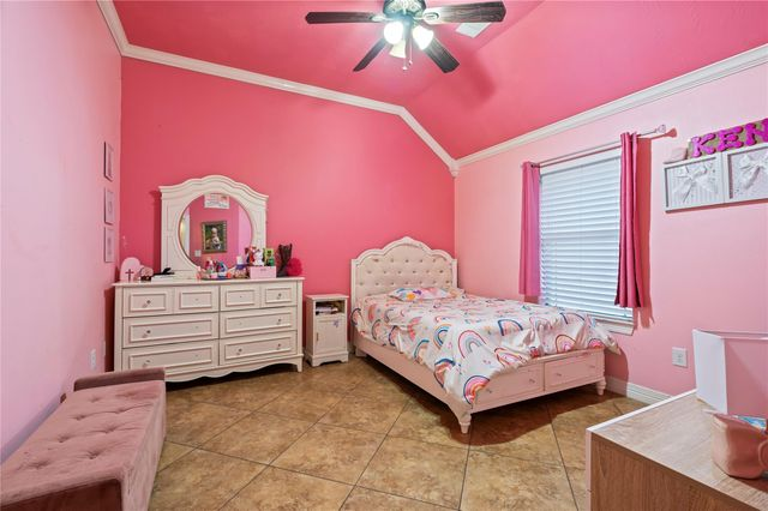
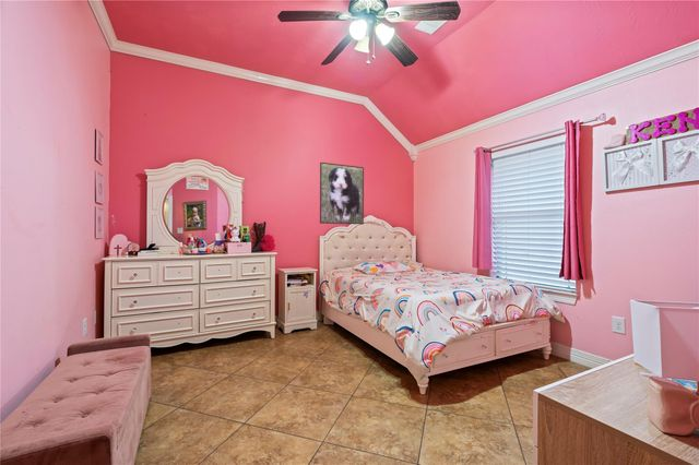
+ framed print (342, 194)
